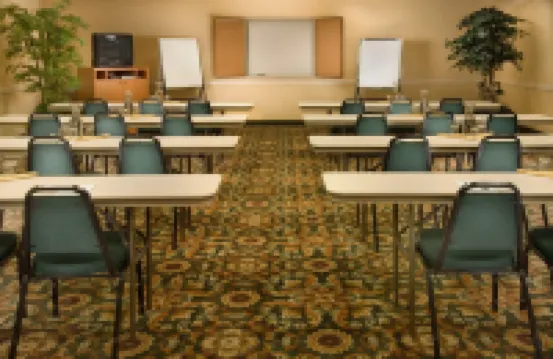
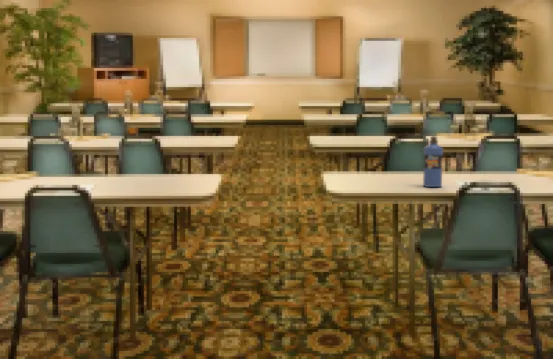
+ water bottle (433, 161)
